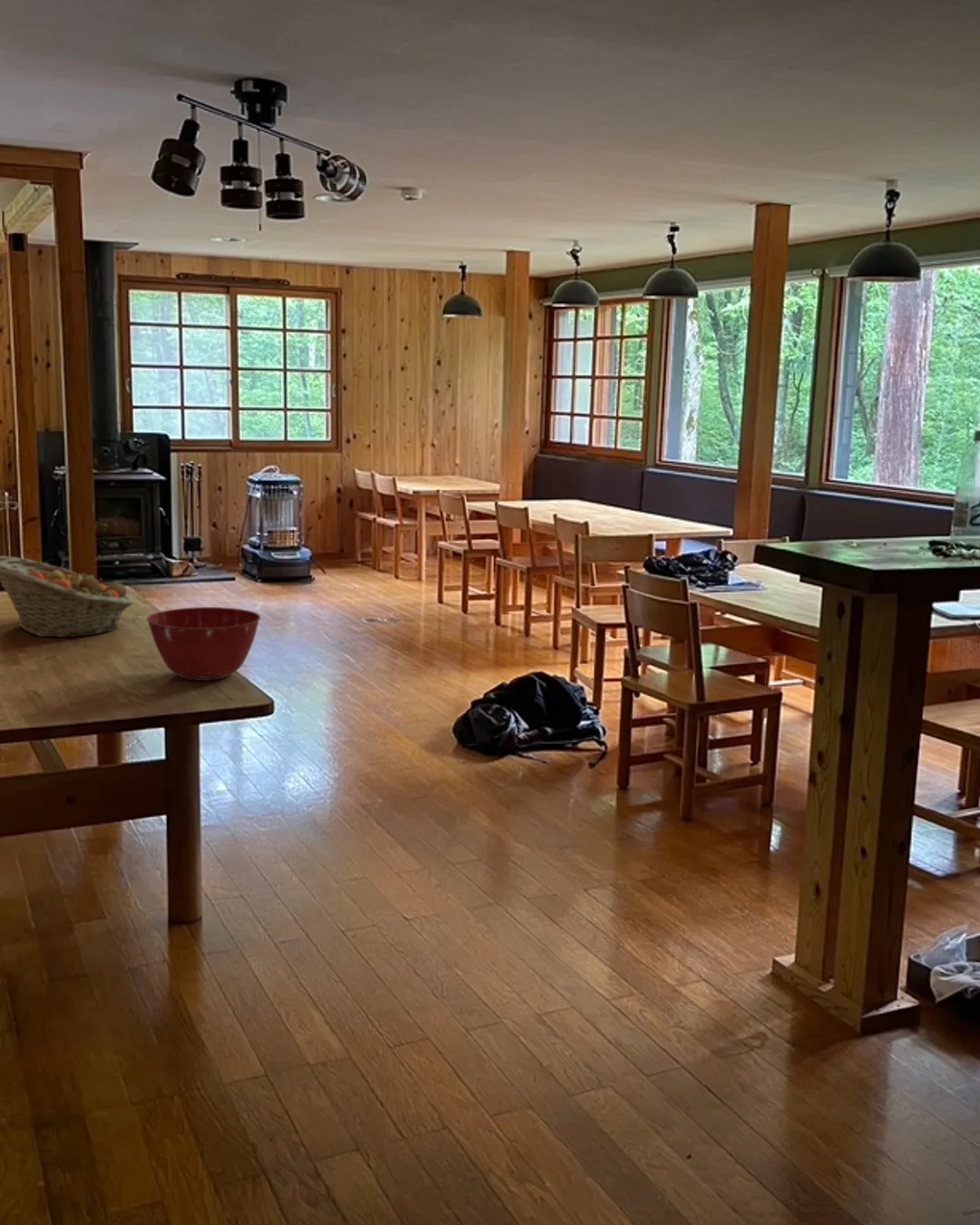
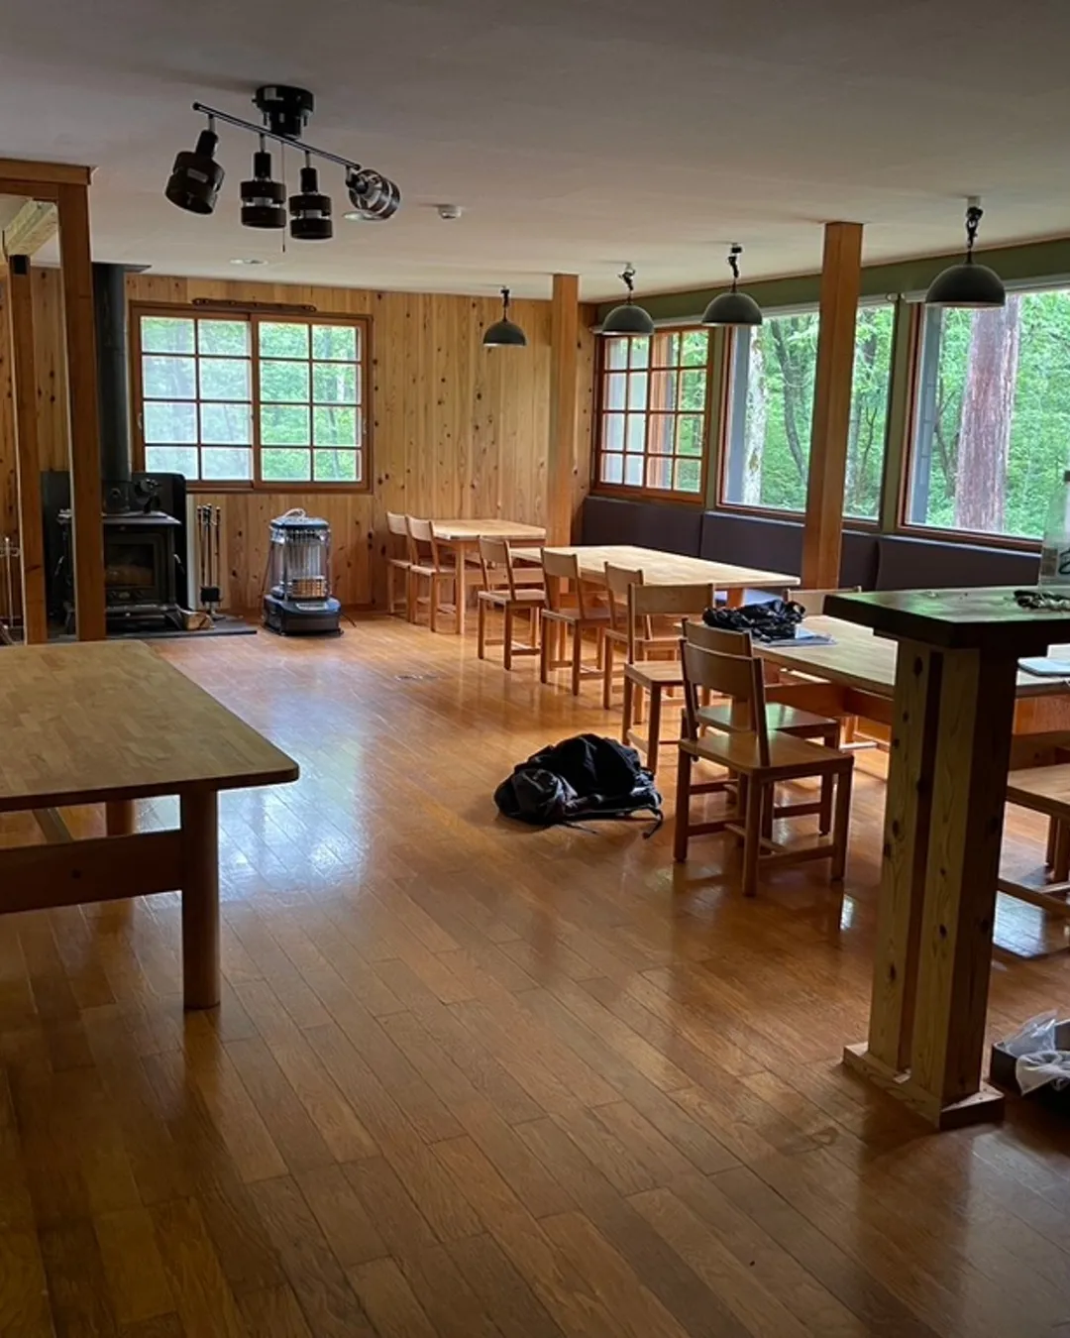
- mixing bowl (204, 645)
- fruit basket (61, 593)
